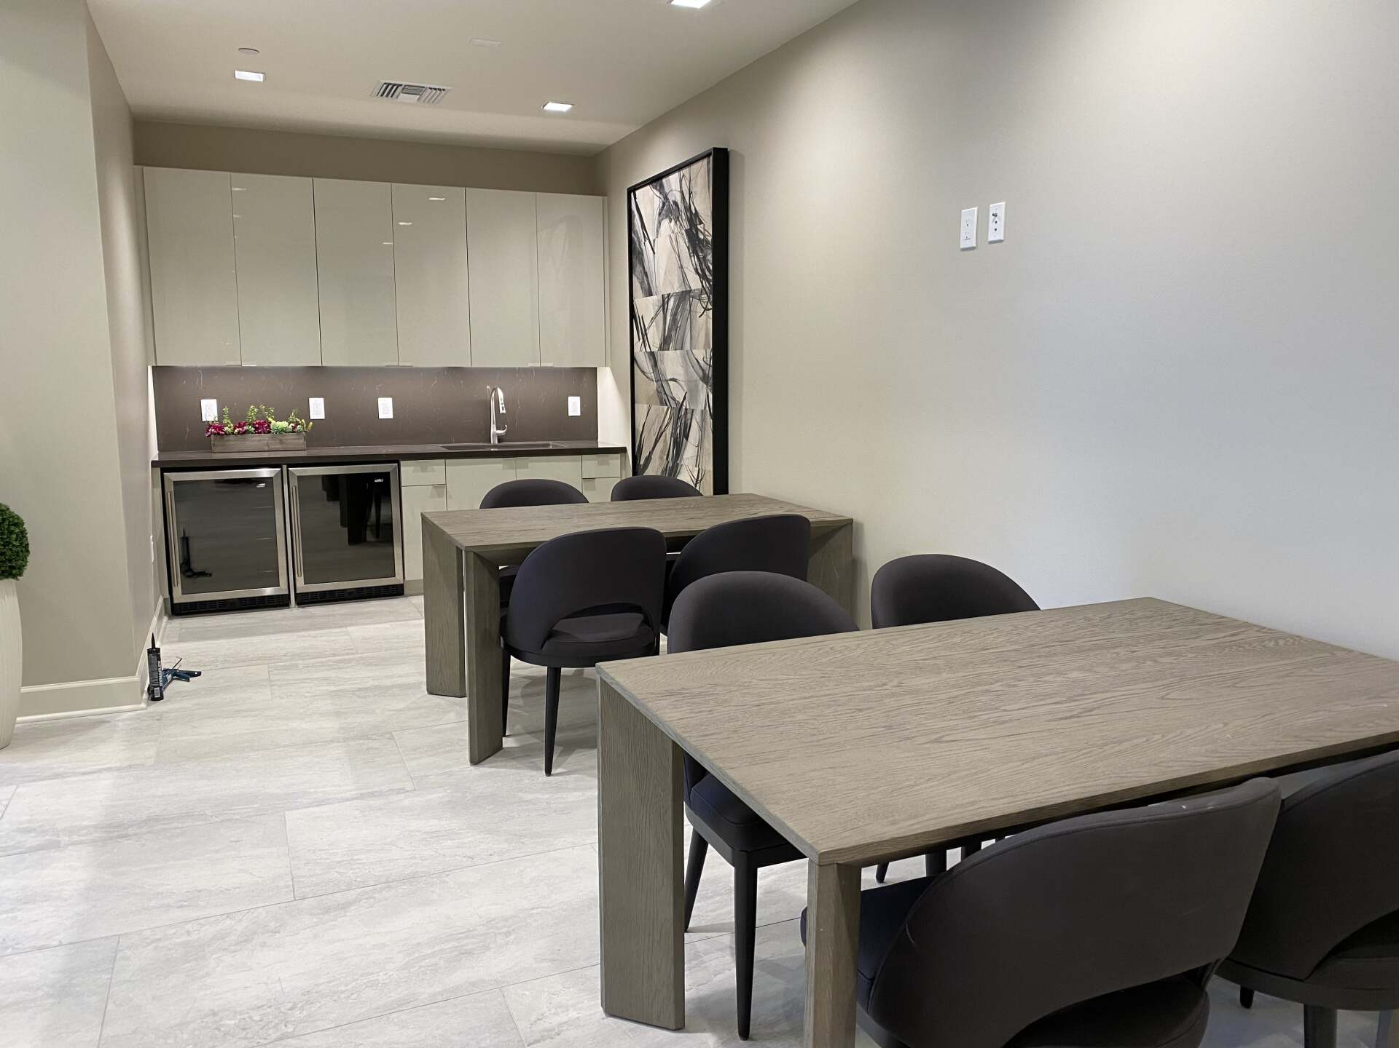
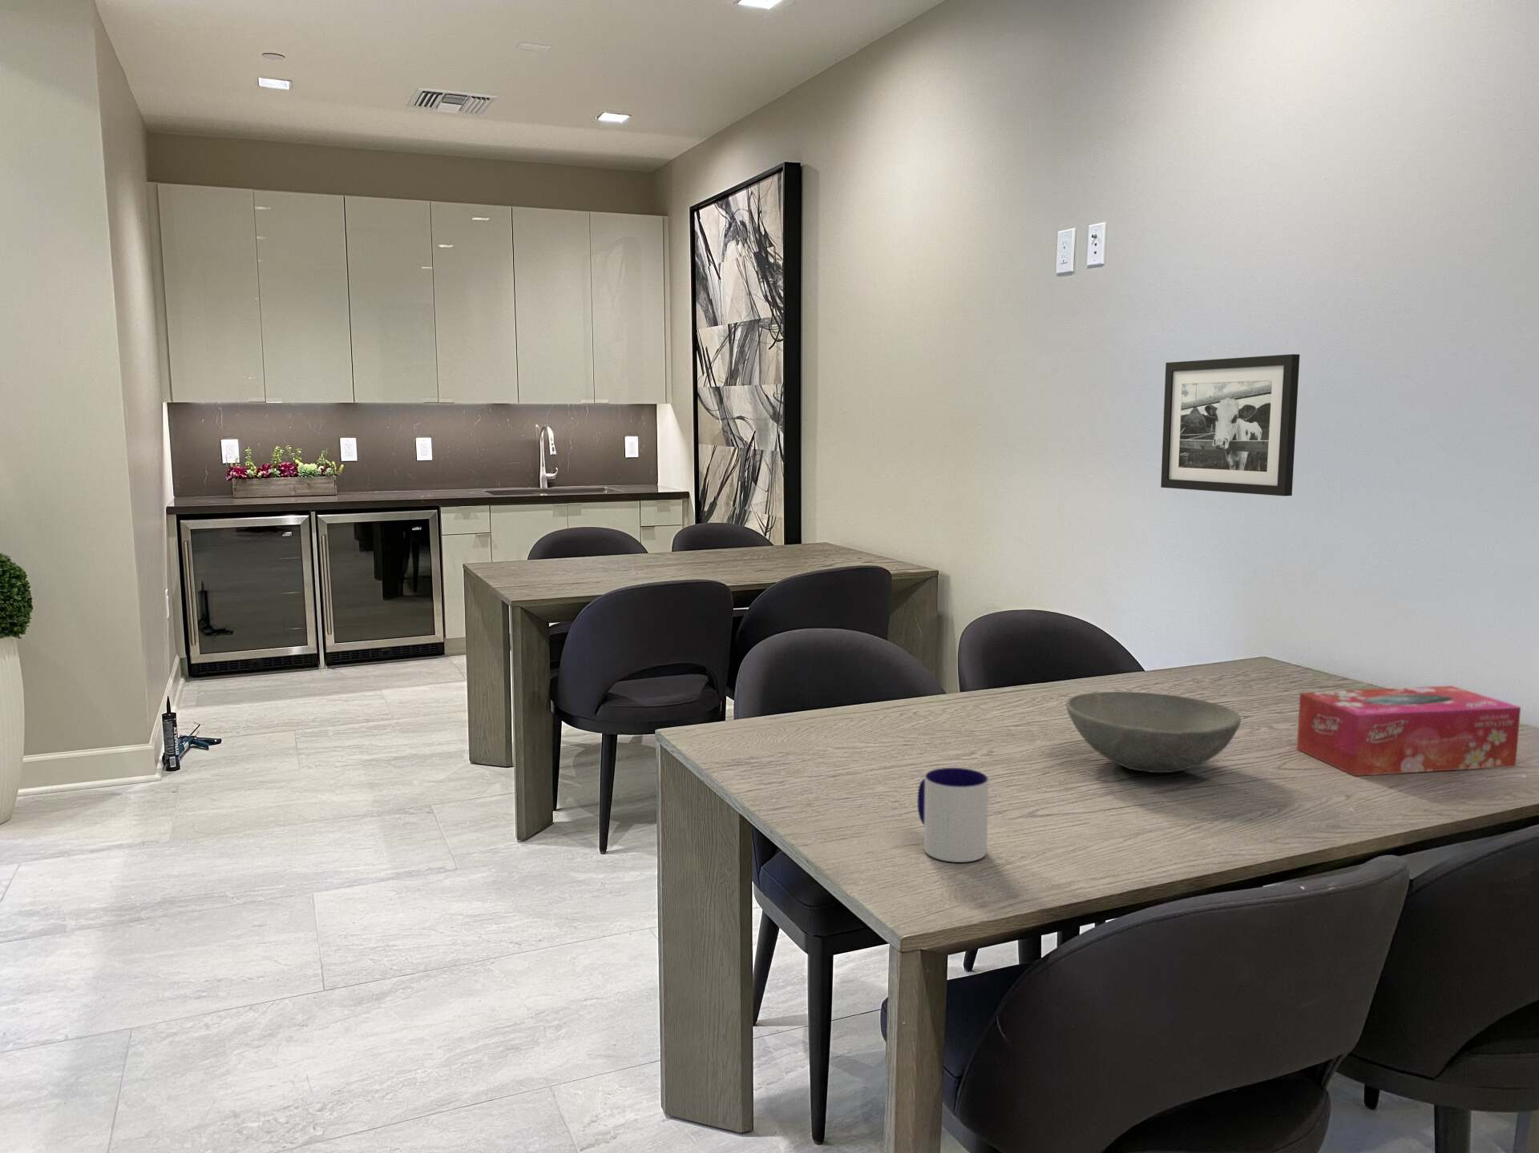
+ tissue box (1406, 729)
+ picture frame (1225, 425)
+ bowl (1150, 736)
+ mug (948, 809)
